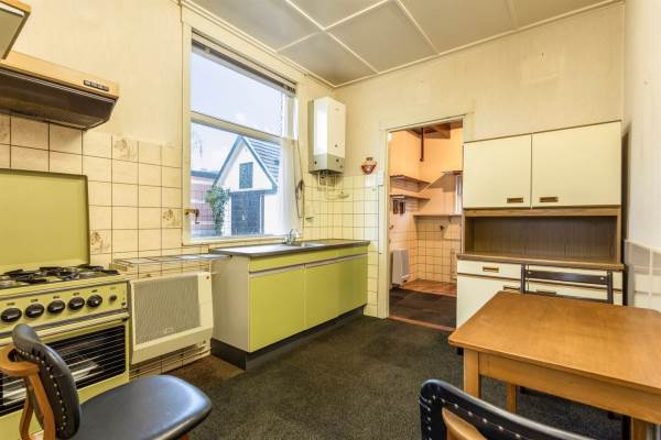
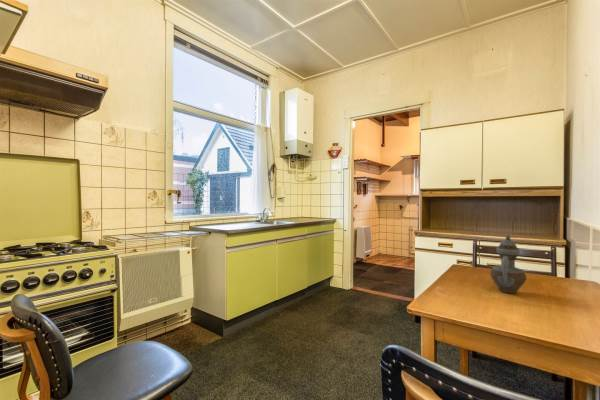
+ teapot (507, 262)
